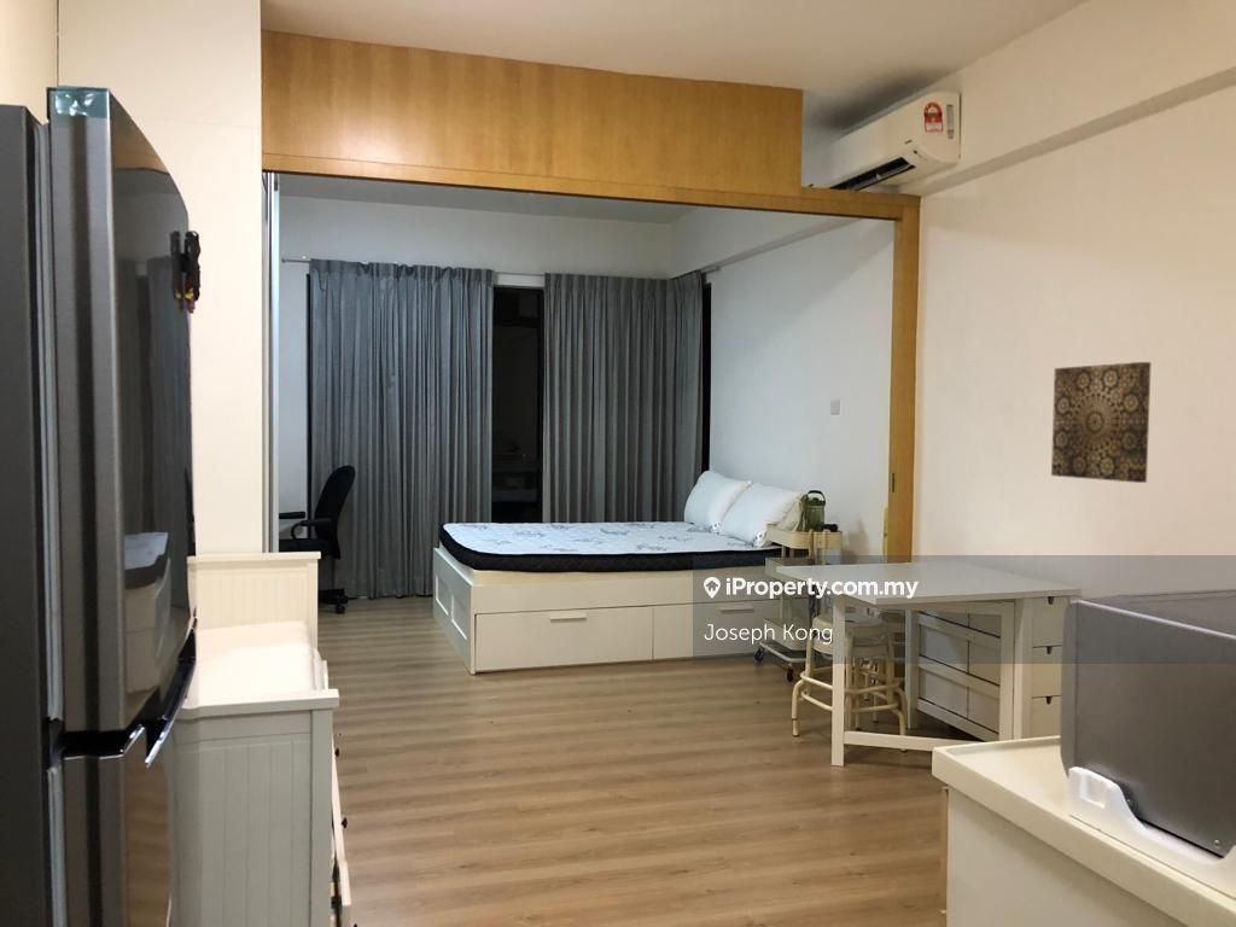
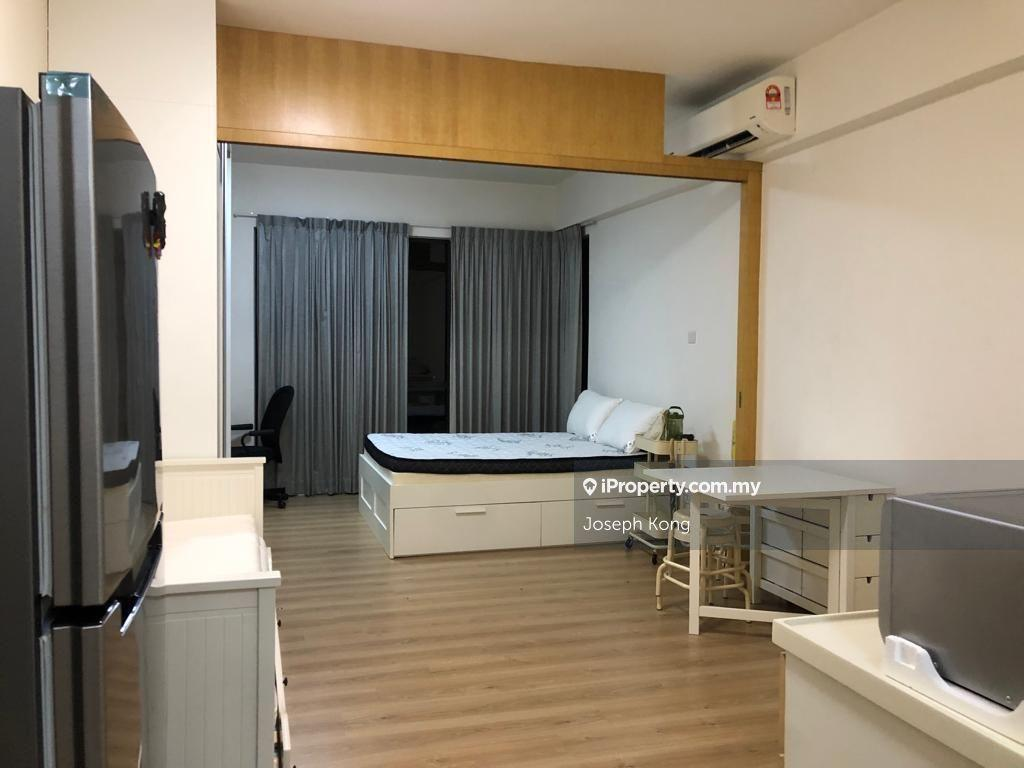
- wall art (1097, 421)
